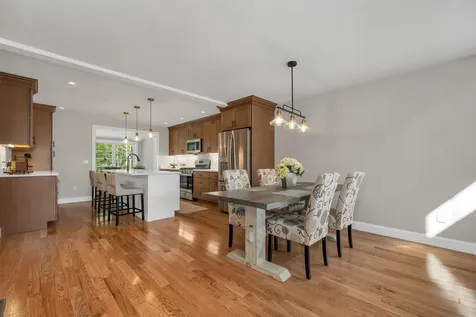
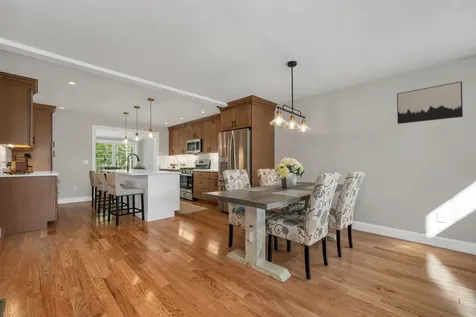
+ wall art (427, 104)
